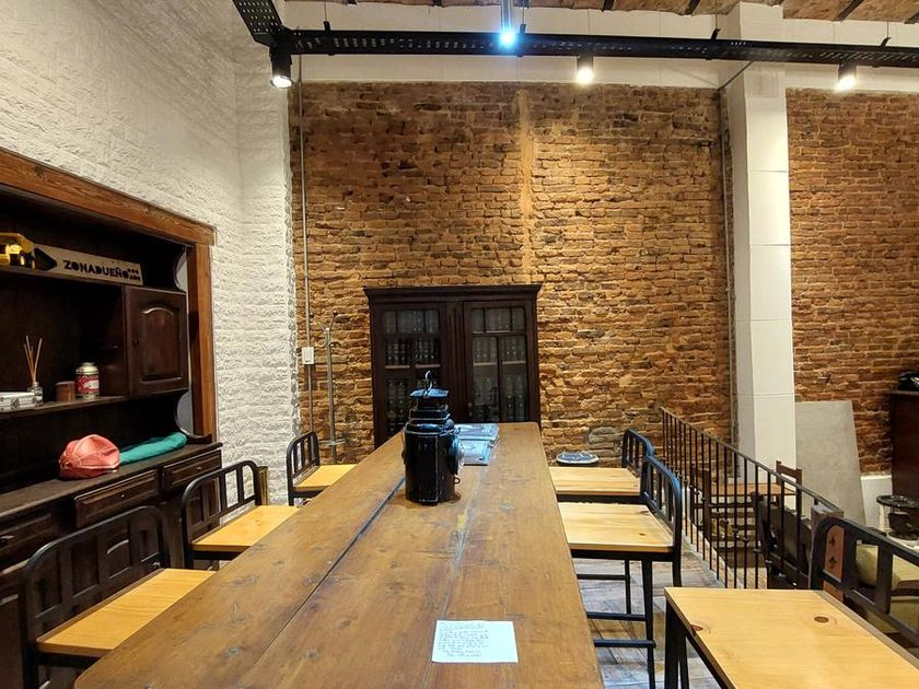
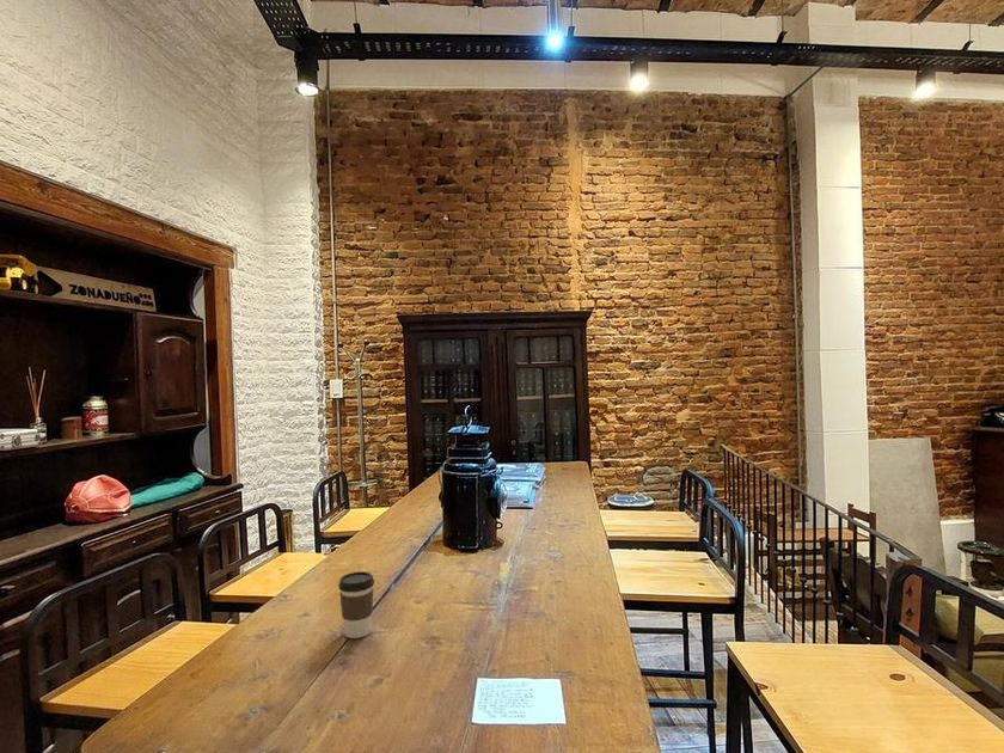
+ coffee cup (356, 604)
